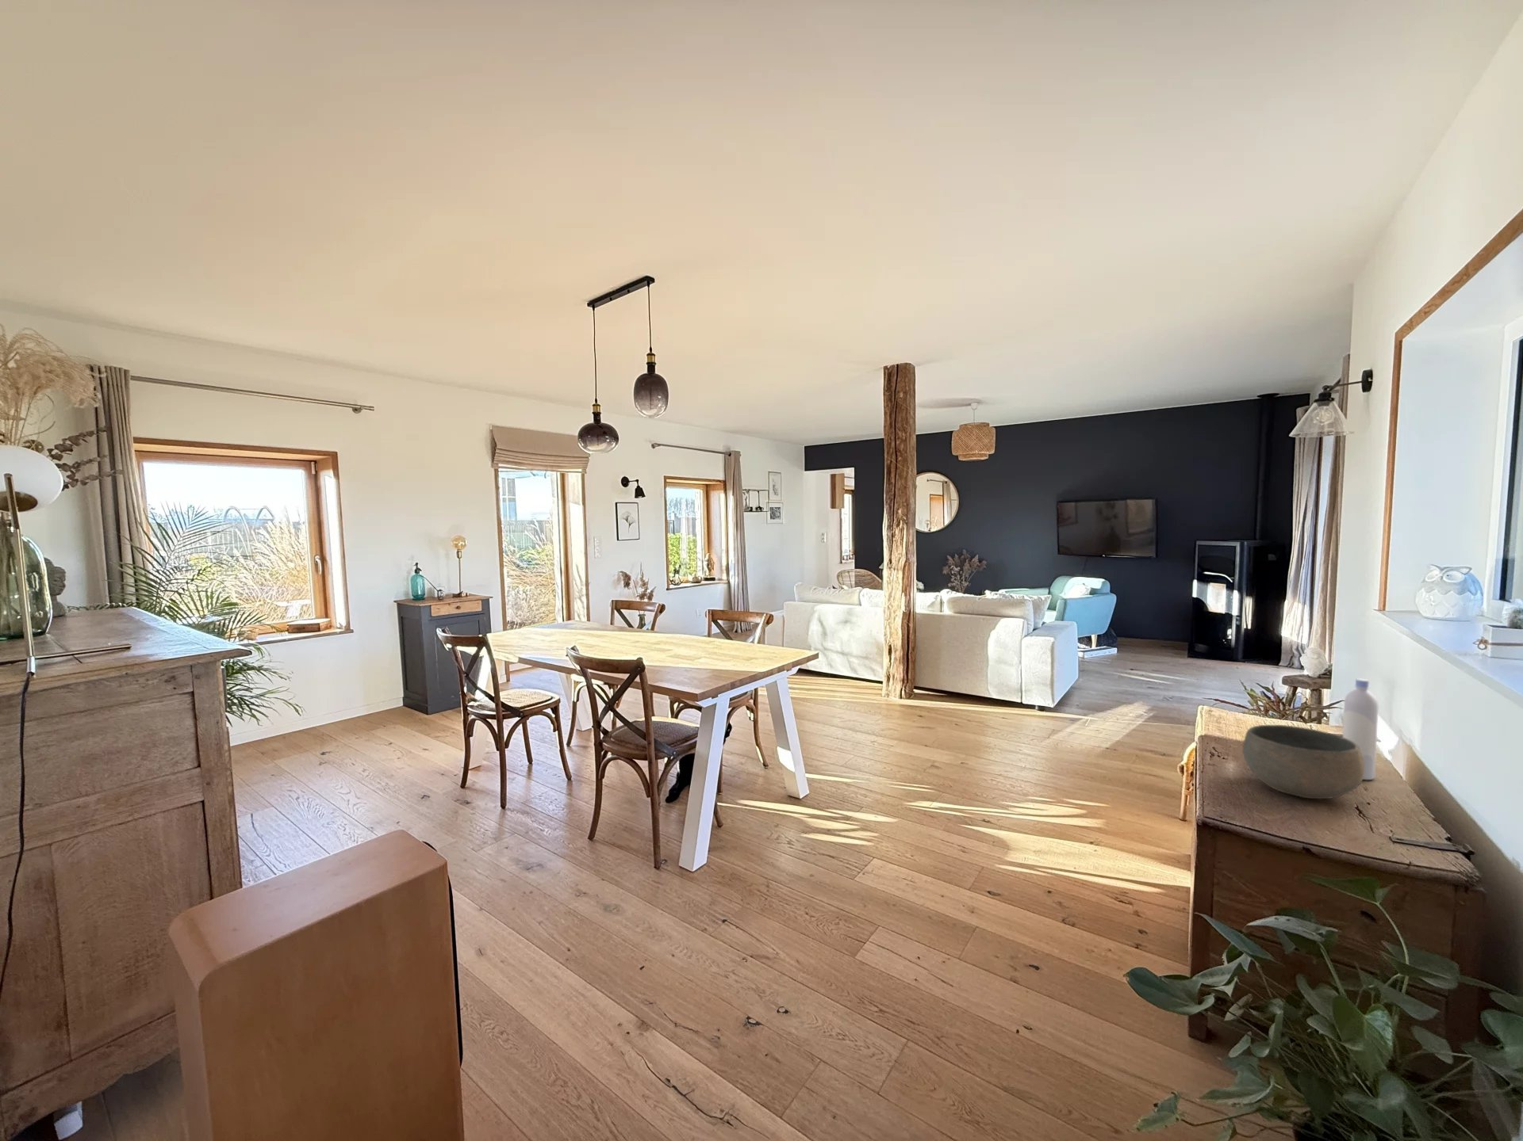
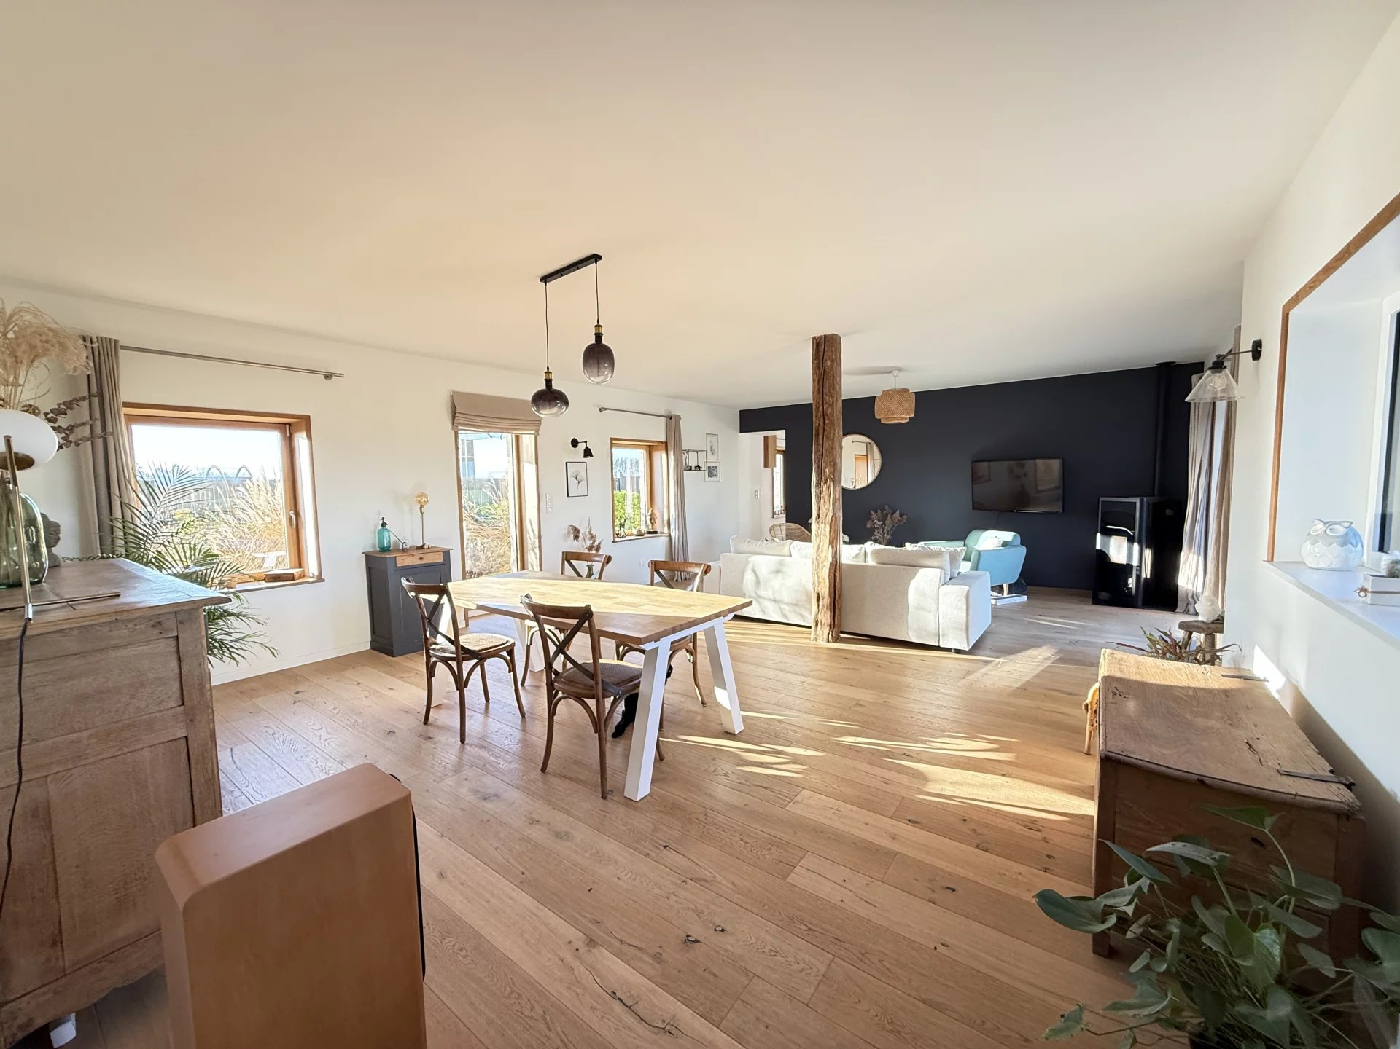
- bottle (1360, 728)
- bowl (1300, 763)
